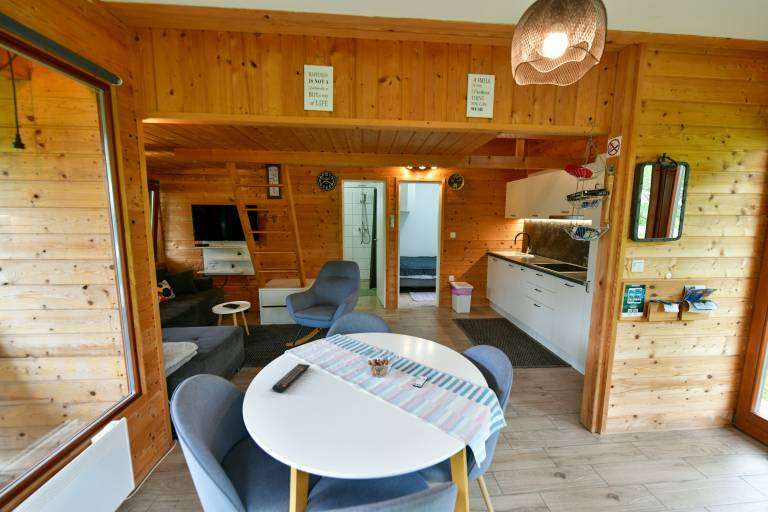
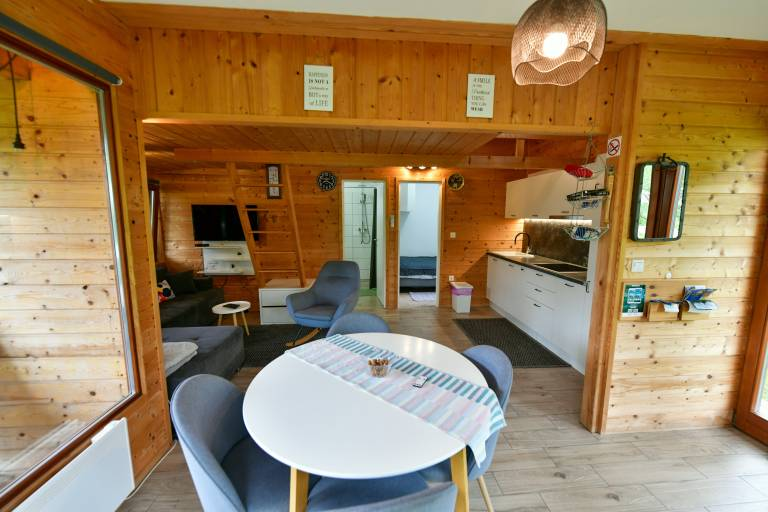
- remote control (292, 376)
